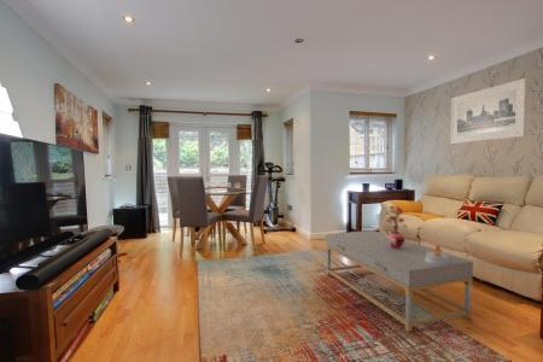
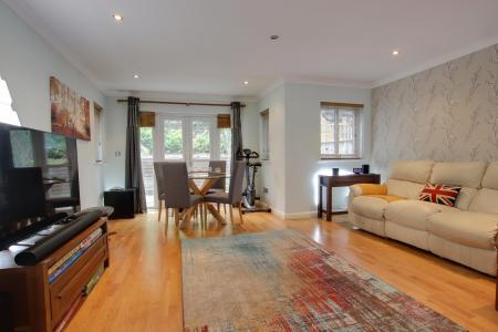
- potted plant (397, 226)
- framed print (484, 115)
- toy figurine (437, 252)
- coffee table (385, 269)
